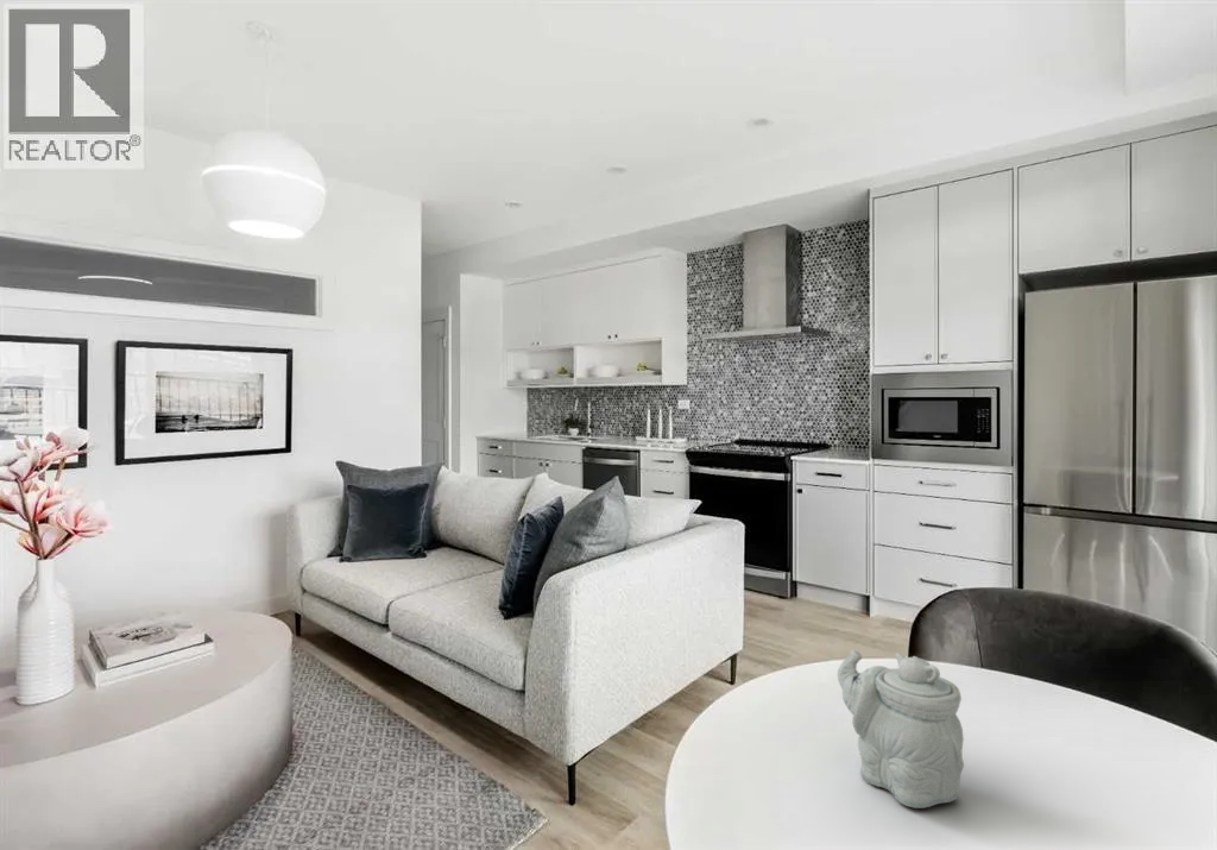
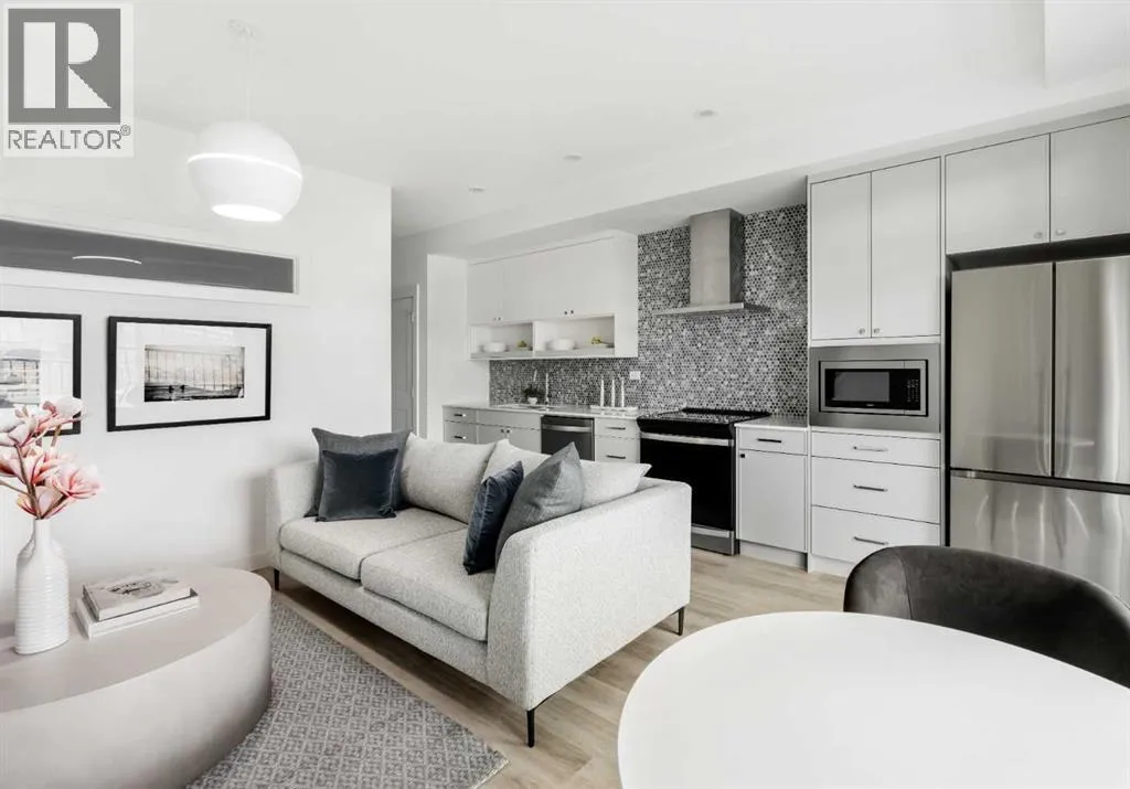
- teapot (894, 712)
